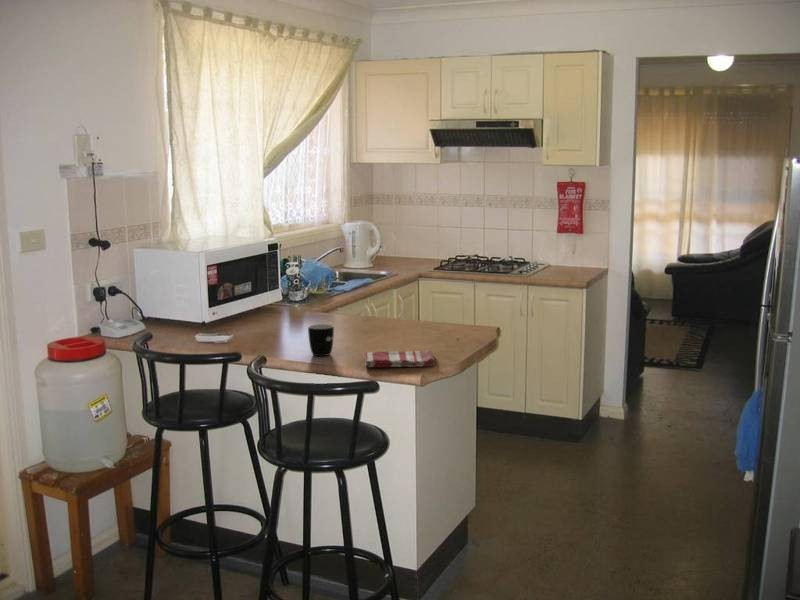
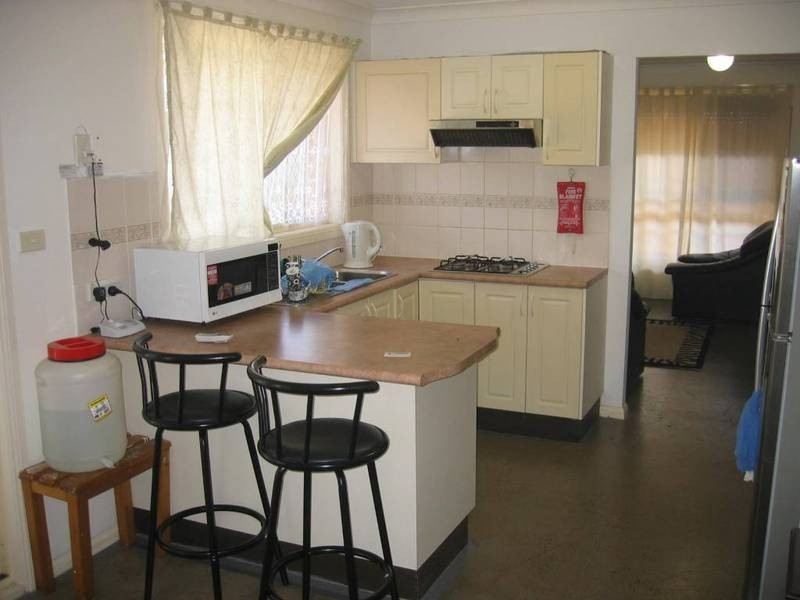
- mug (323, 339)
- dish towel (399, 357)
